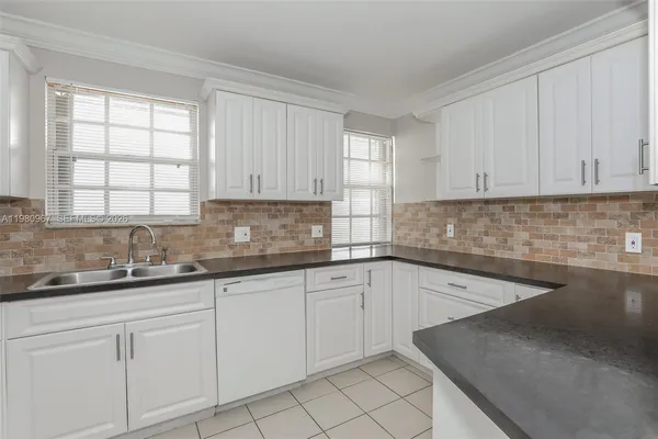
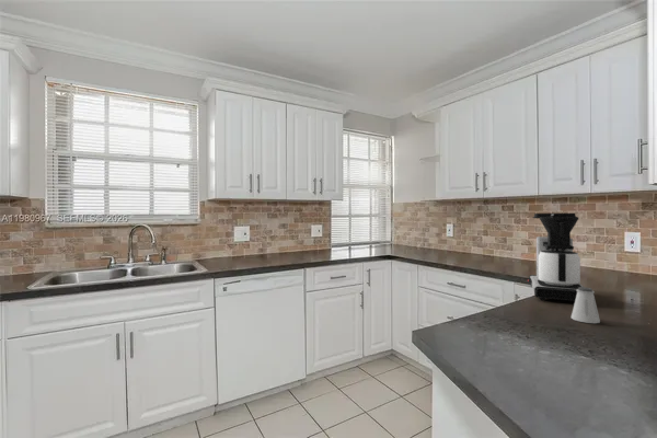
+ coffee maker (556, 253)
+ saltshaker (585, 303)
